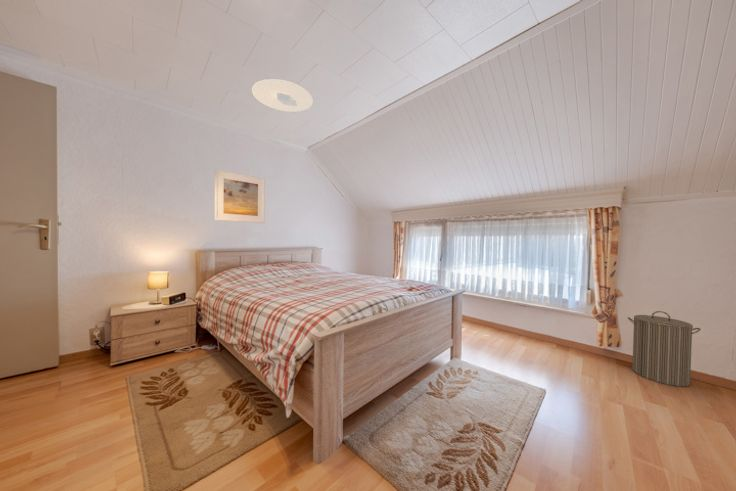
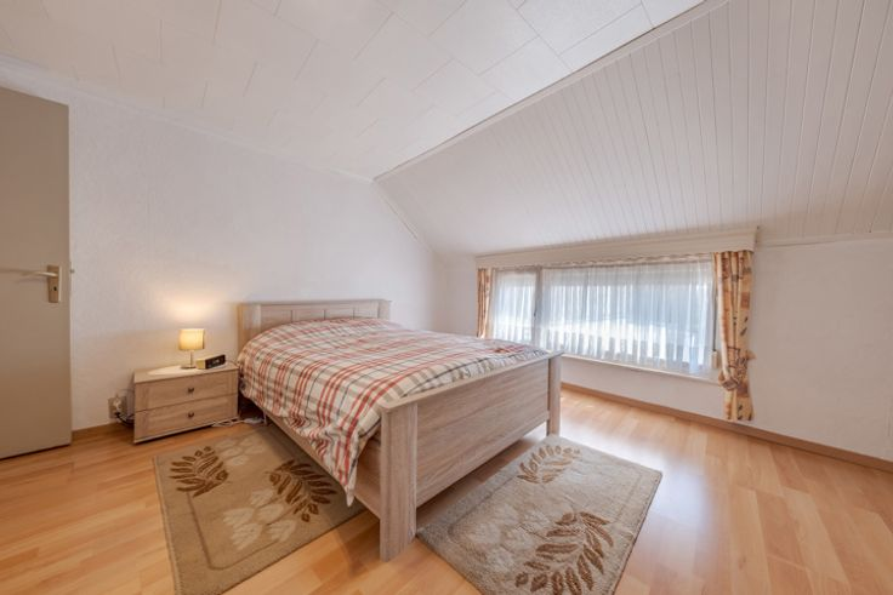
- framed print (241, 198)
- laundry hamper (661, 343)
- ceiling light (283, 94)
